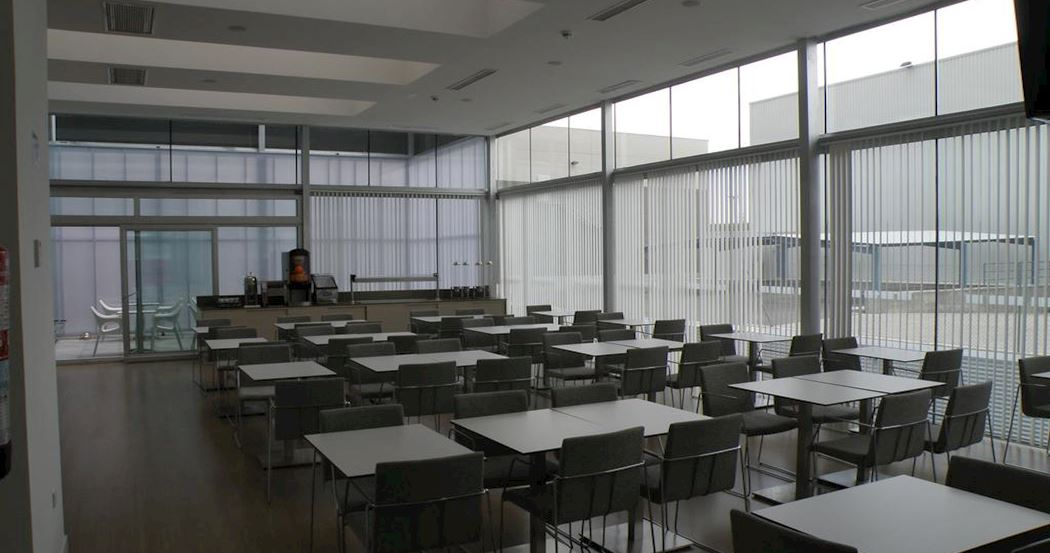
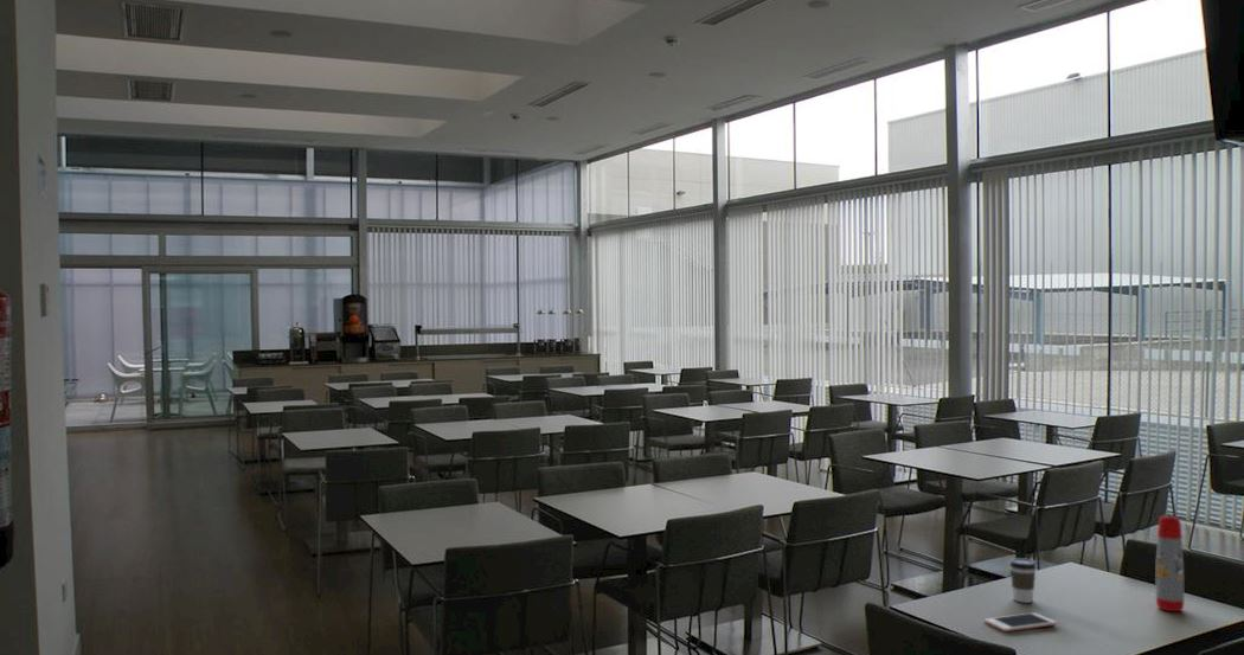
+ water bottle (1169, 561)
+ coffee cup (1022, 579)
+ cell phone (1020, 622)
